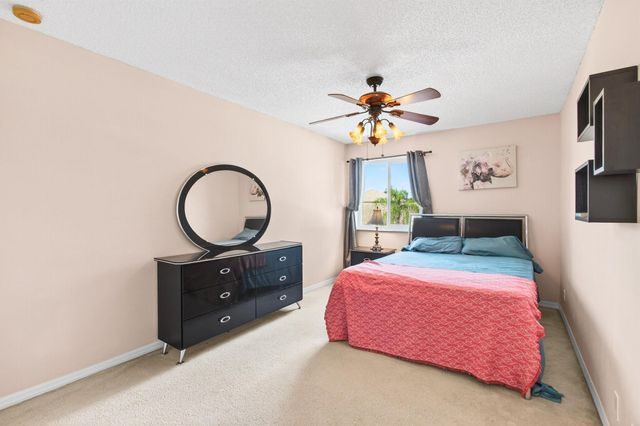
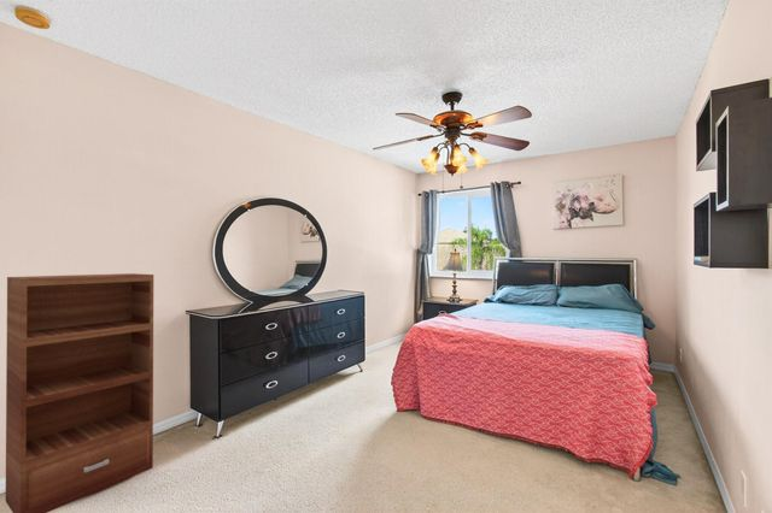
+ bookshelf (86, 379)
